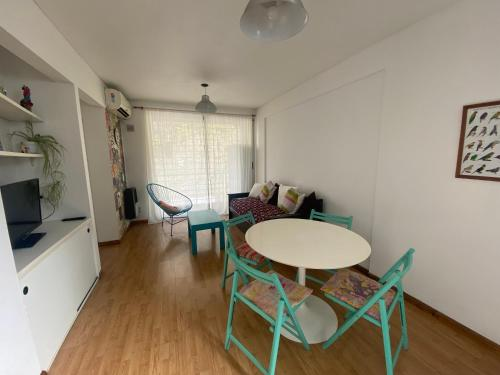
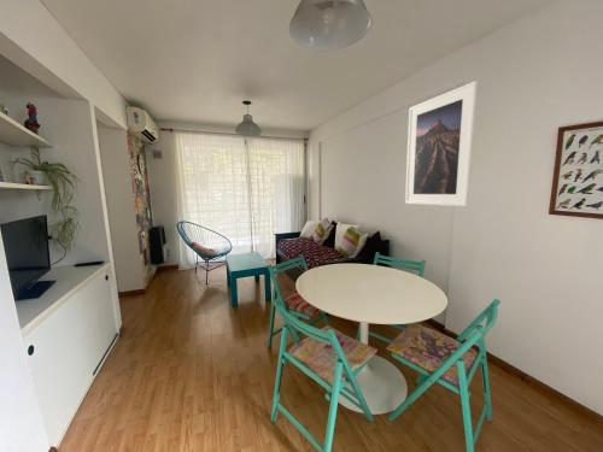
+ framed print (435, 152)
